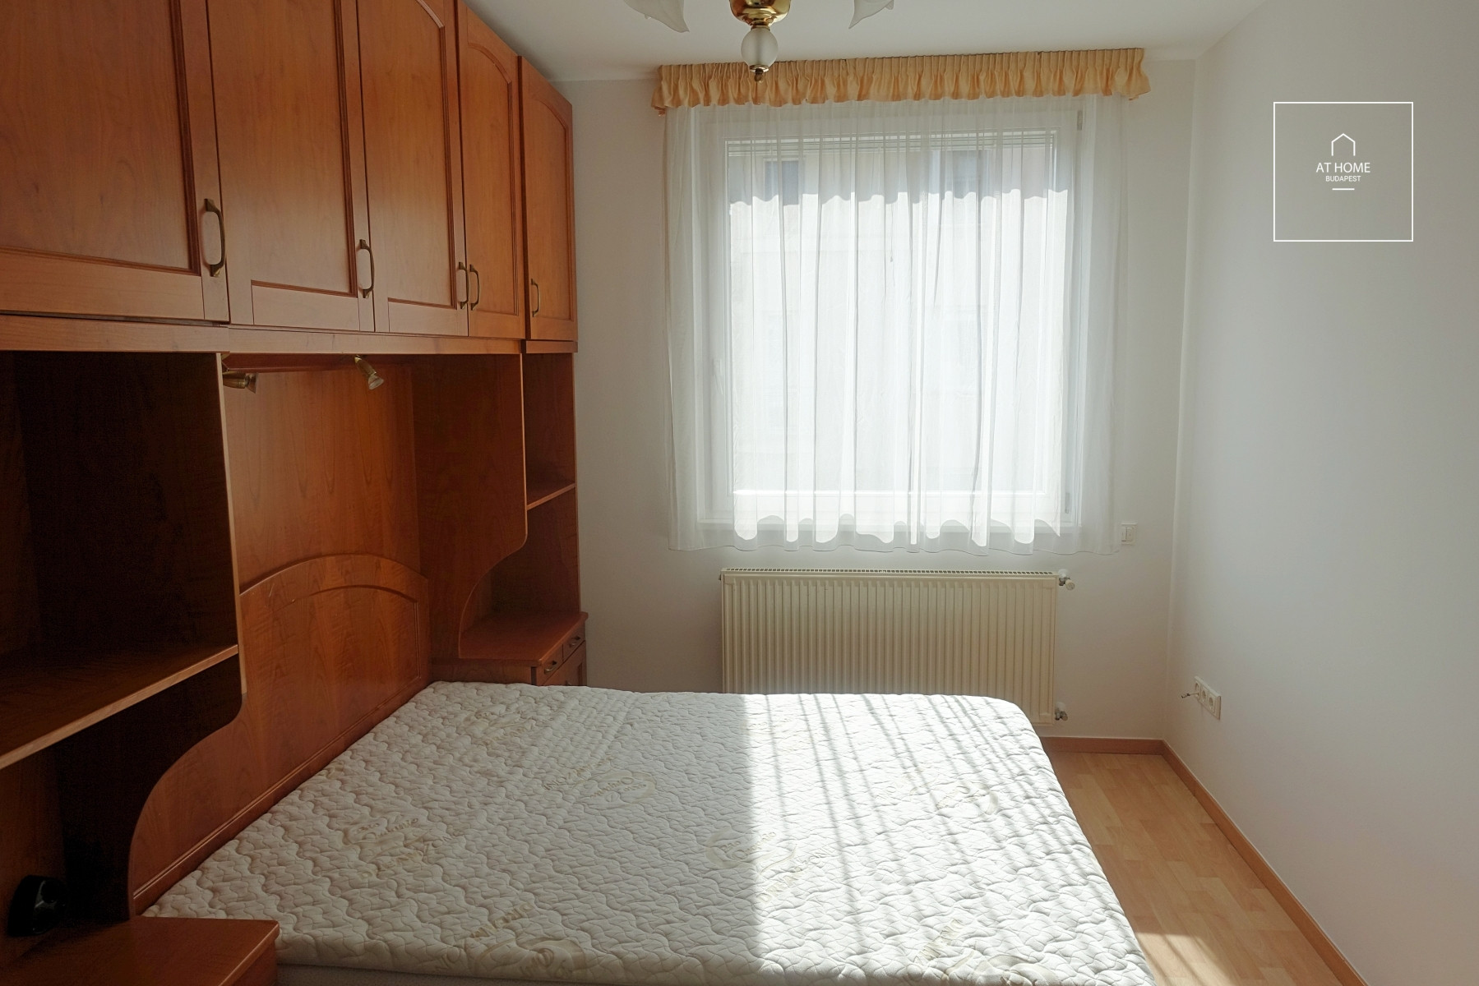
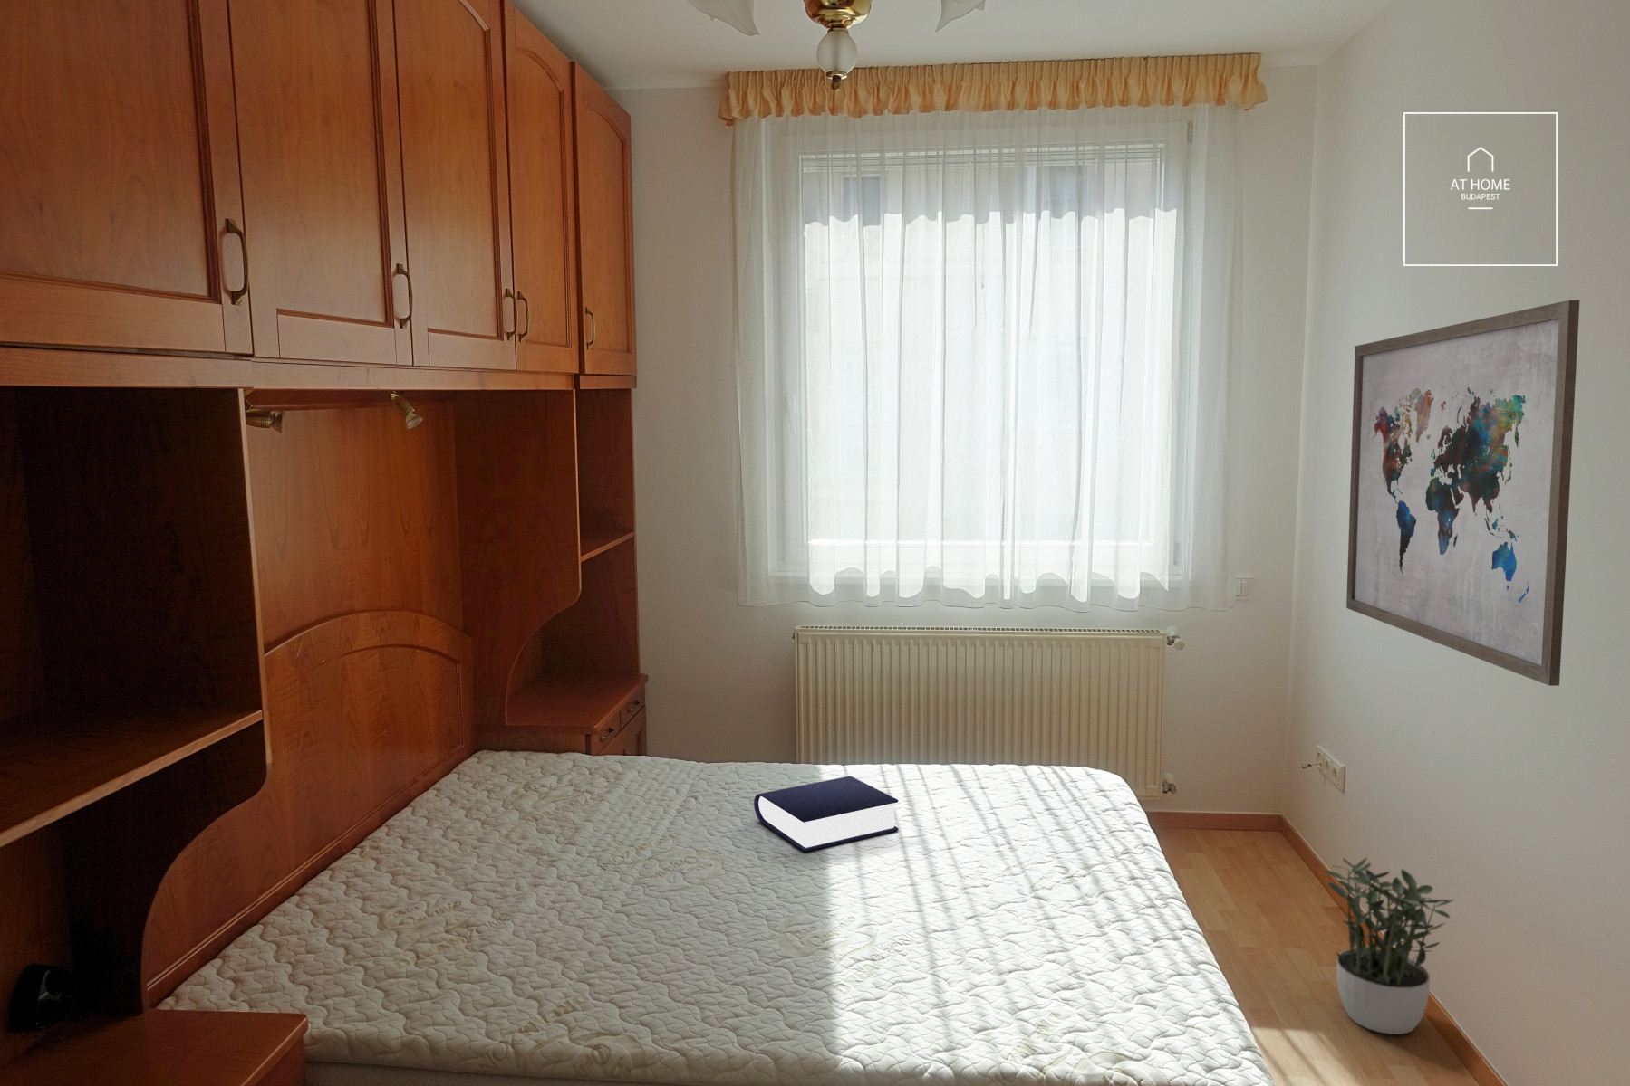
+ wall art (1438, 485)
+ potted plant (1384, 938)
+ book (825, 810)
